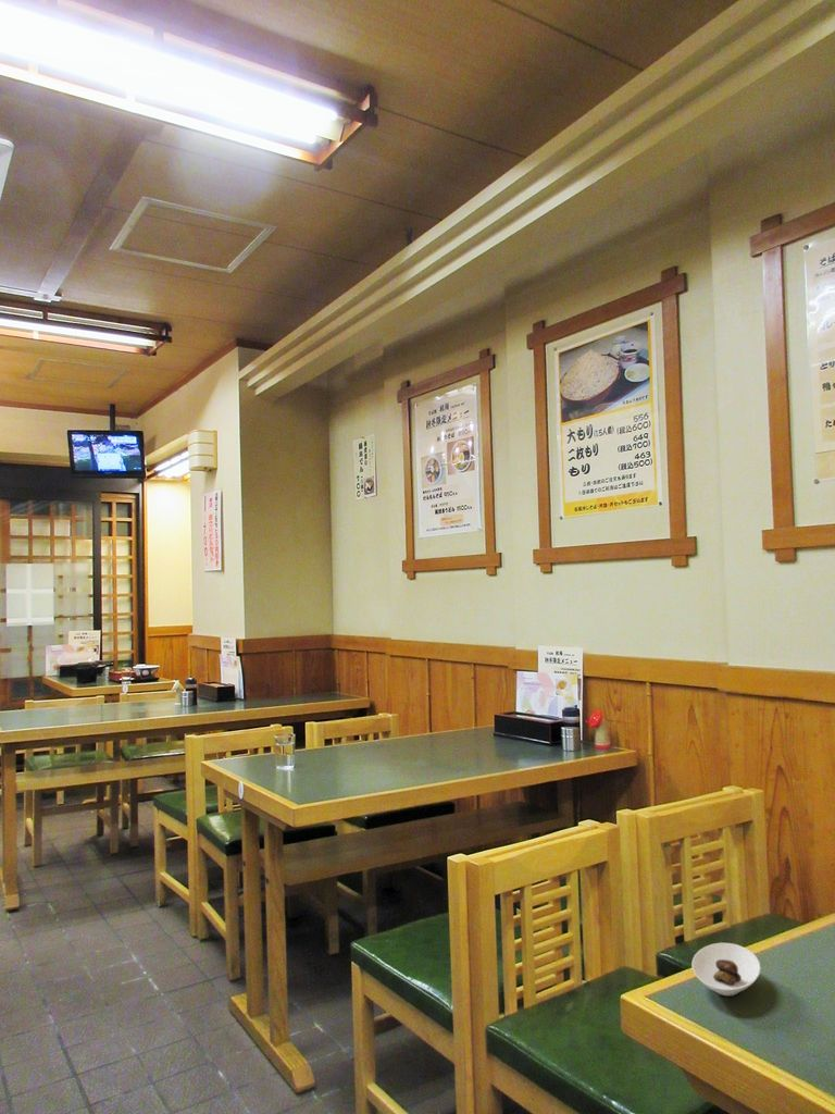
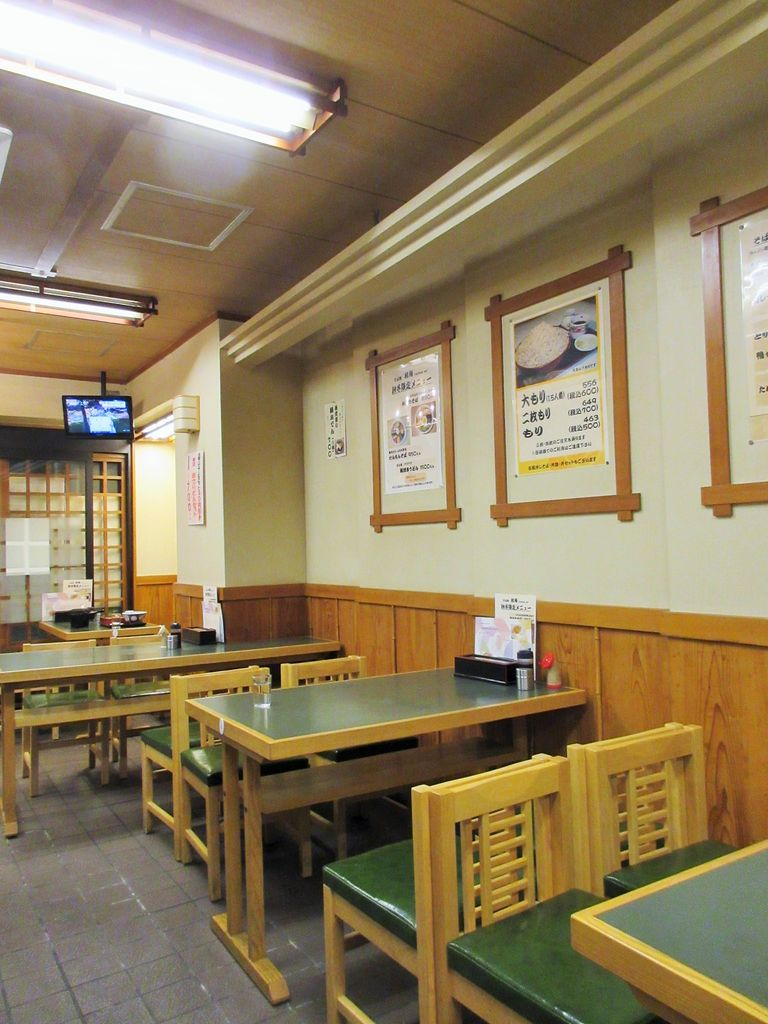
- saucer (725, 971)
